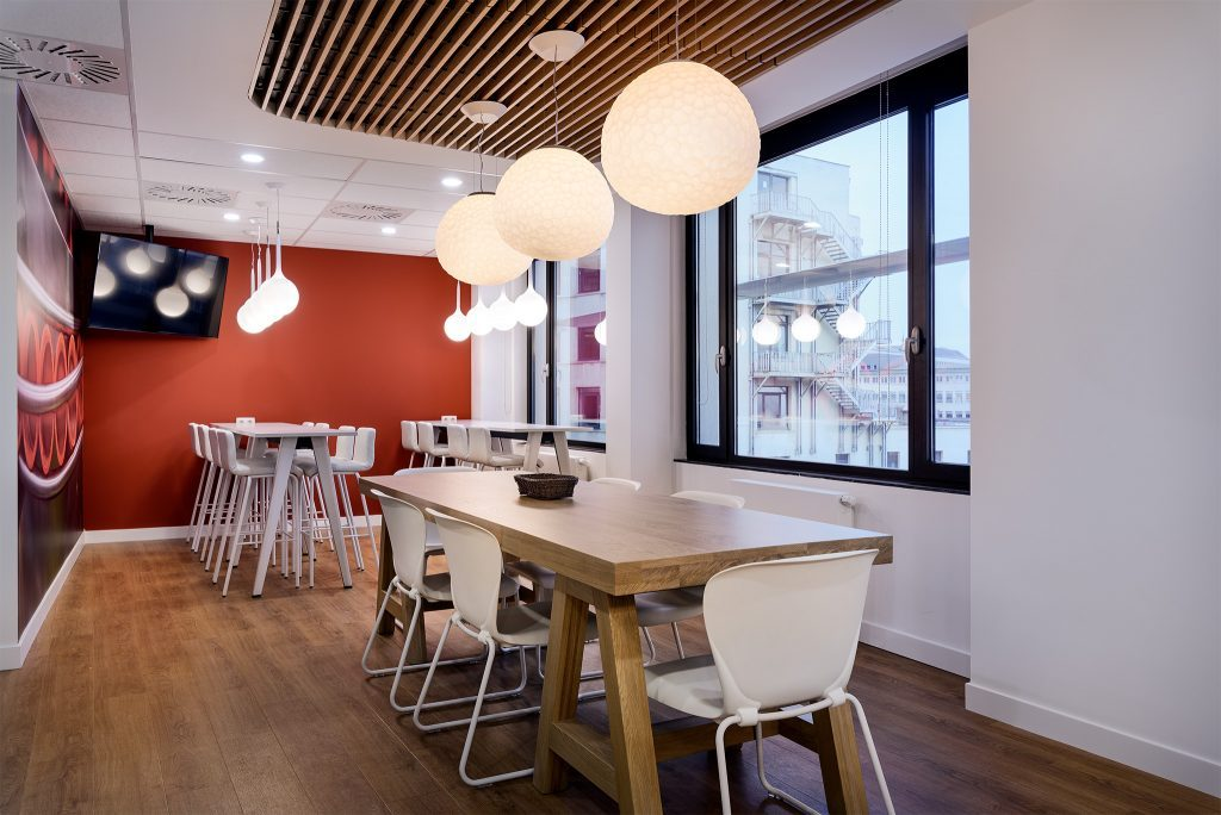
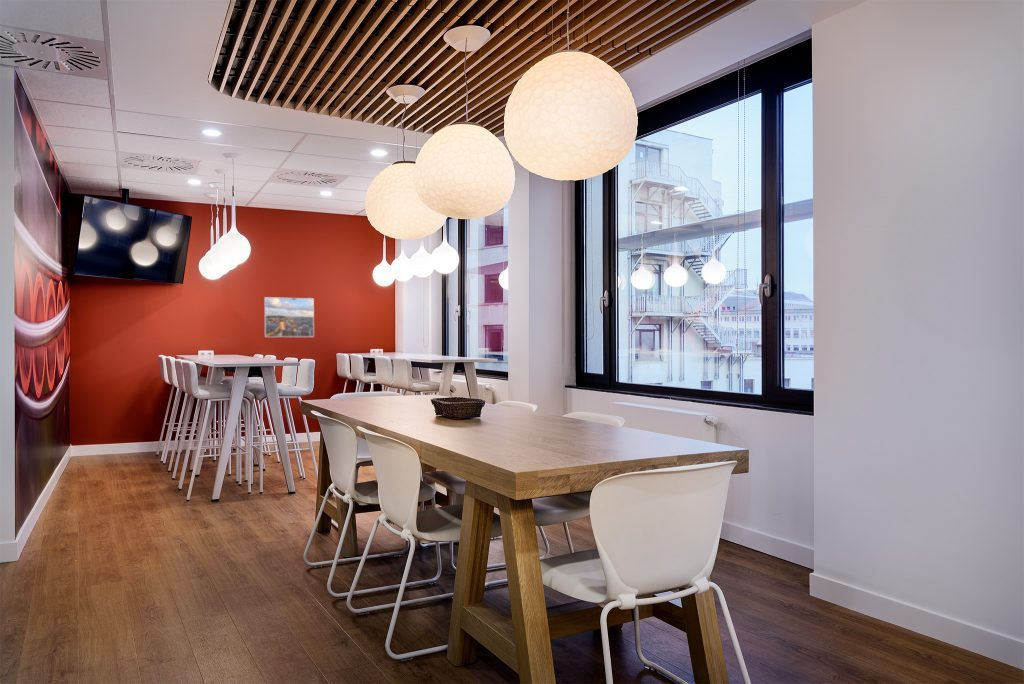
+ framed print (289, 317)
